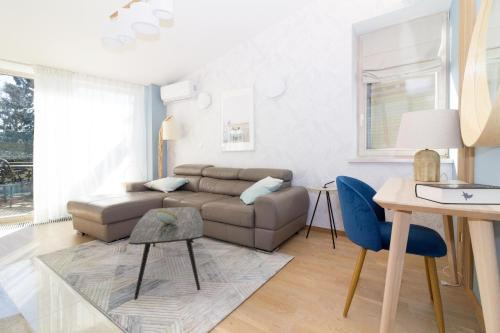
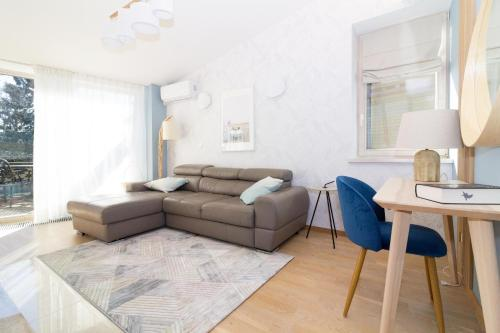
- coffee table (171, 241)
- decorative bowl (167, 215)
